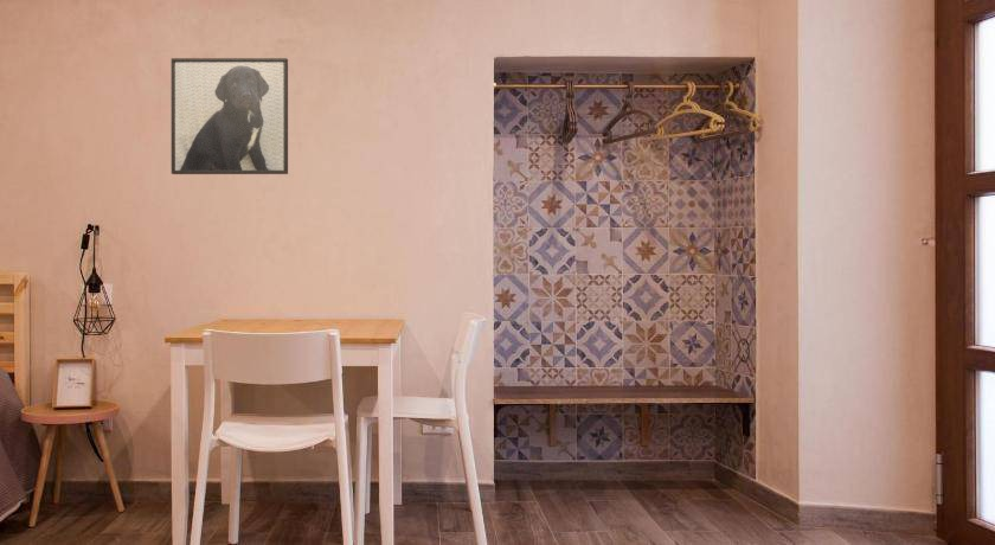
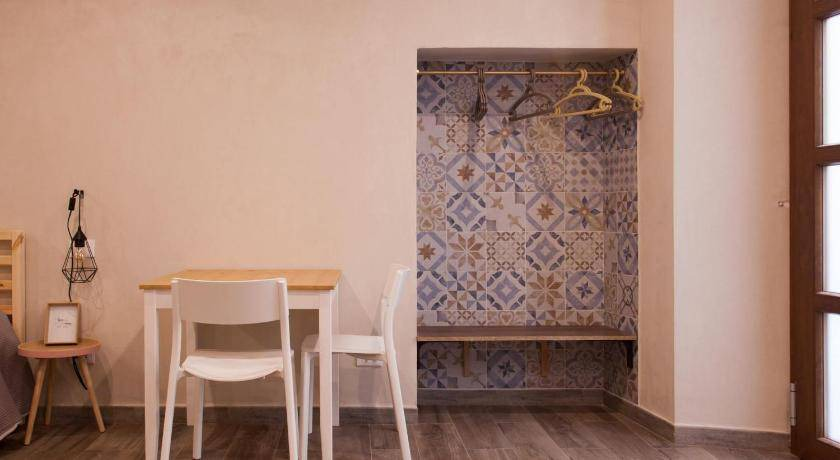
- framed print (229, 116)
